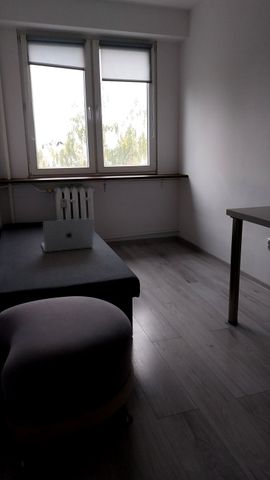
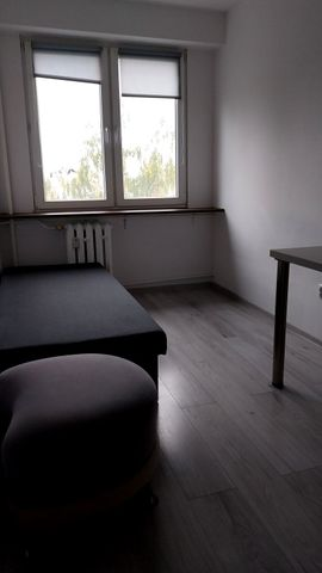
- laptop (66, 232)
